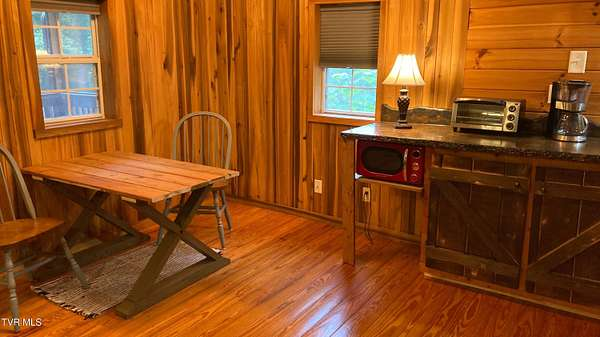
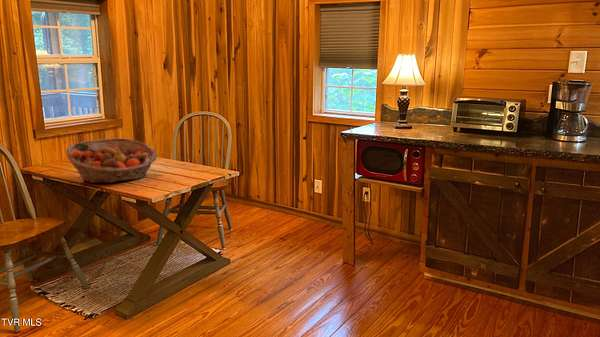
+ fruit basket (113, 159)
